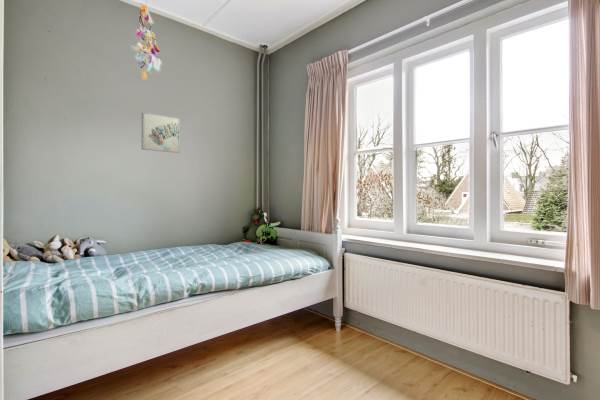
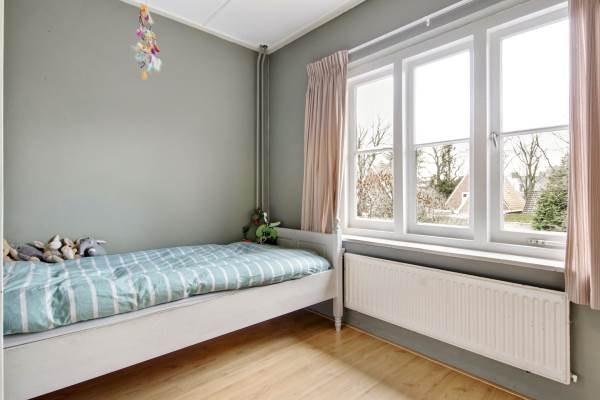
- wall art (161, 133)
